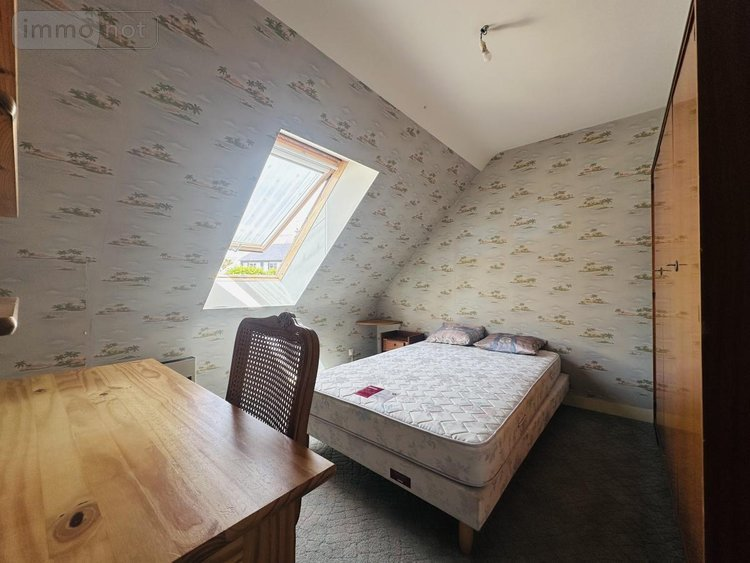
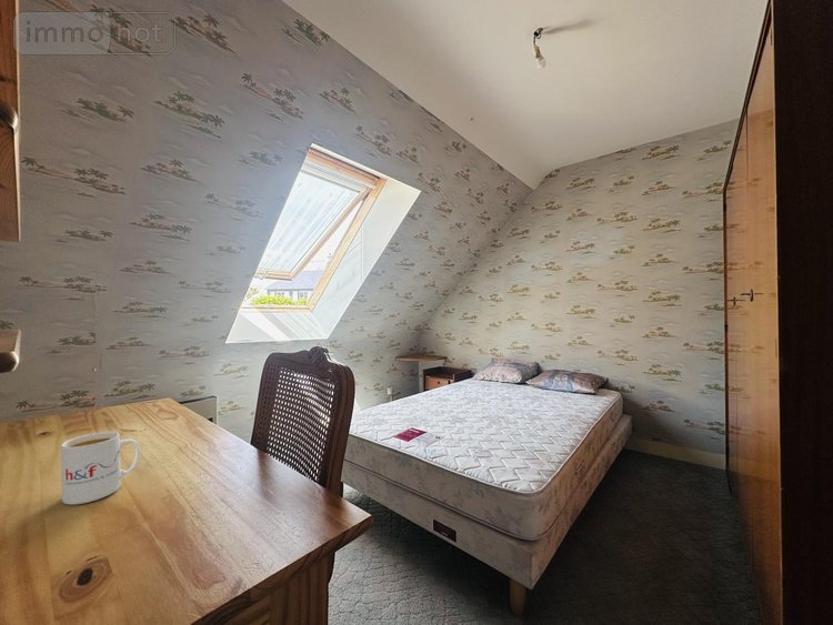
+ mug (102, 463)
